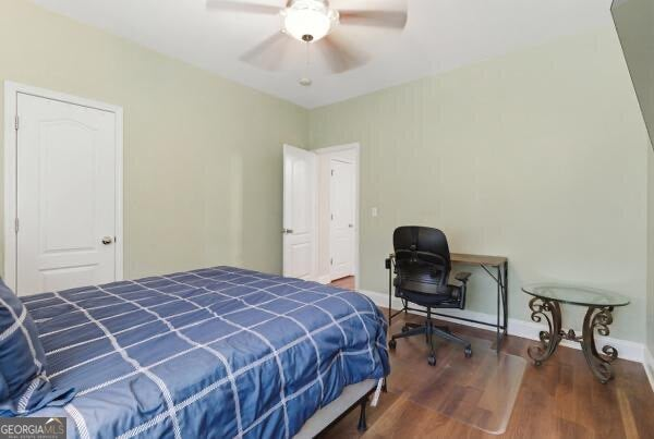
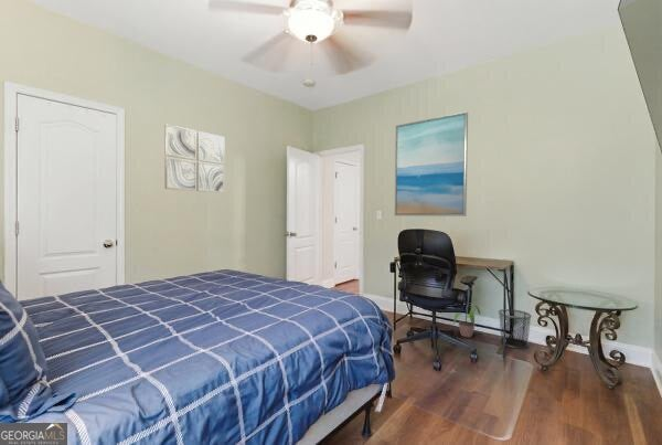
+ wall art (195, 161)
+ wall art (428, 168)
+ waste bin (514, 328)
+ potted plant (466, 319)
